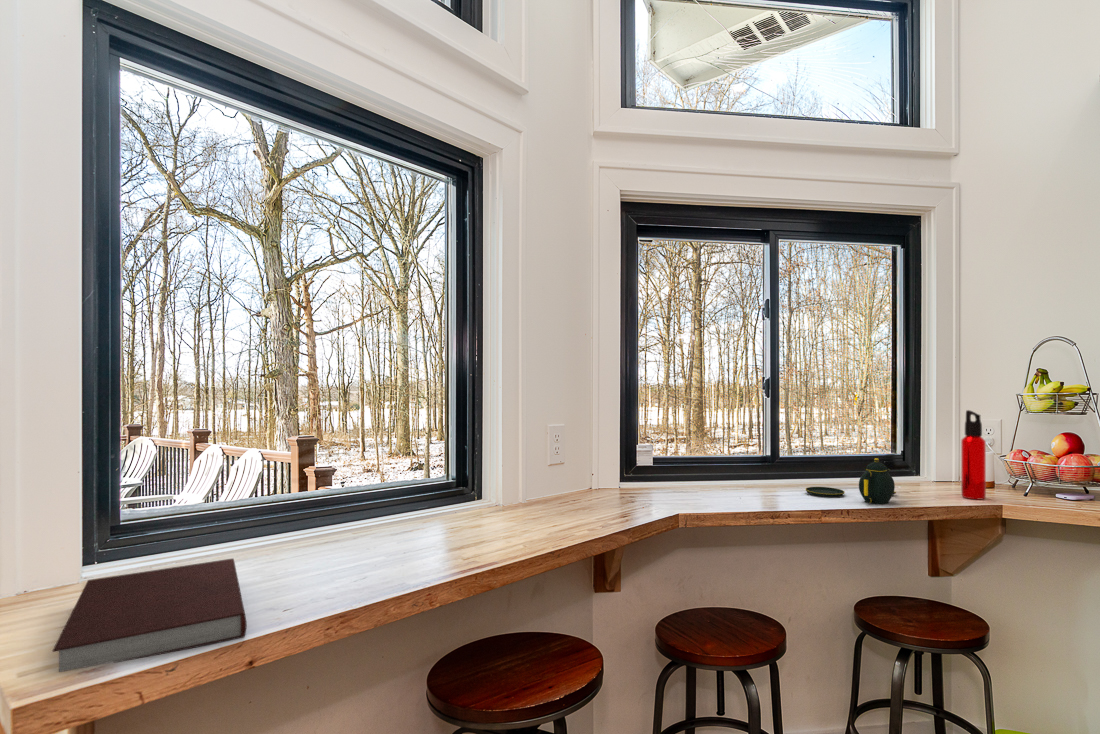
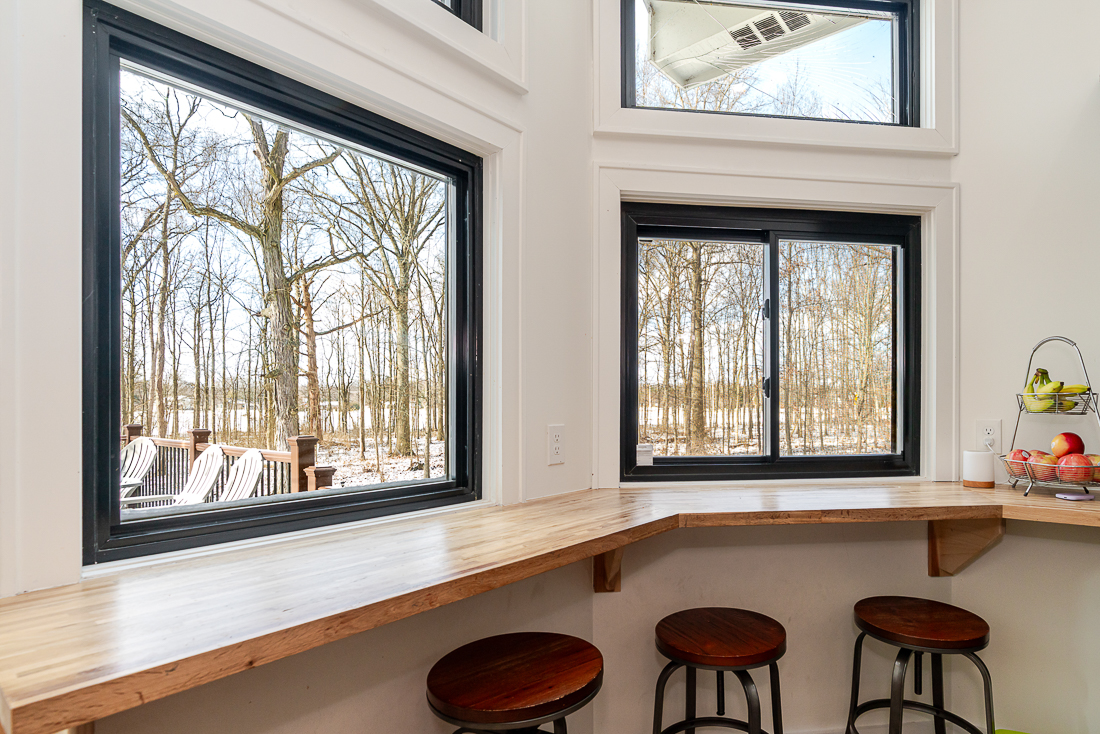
- notebook (161, 606)
- teapot (861, 476)
- water bottle (973, 453)
